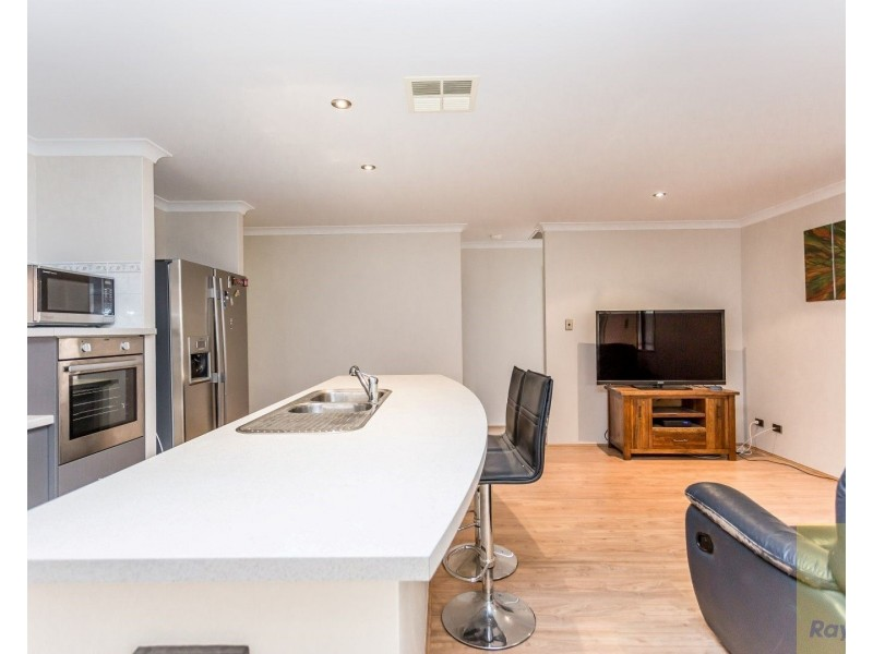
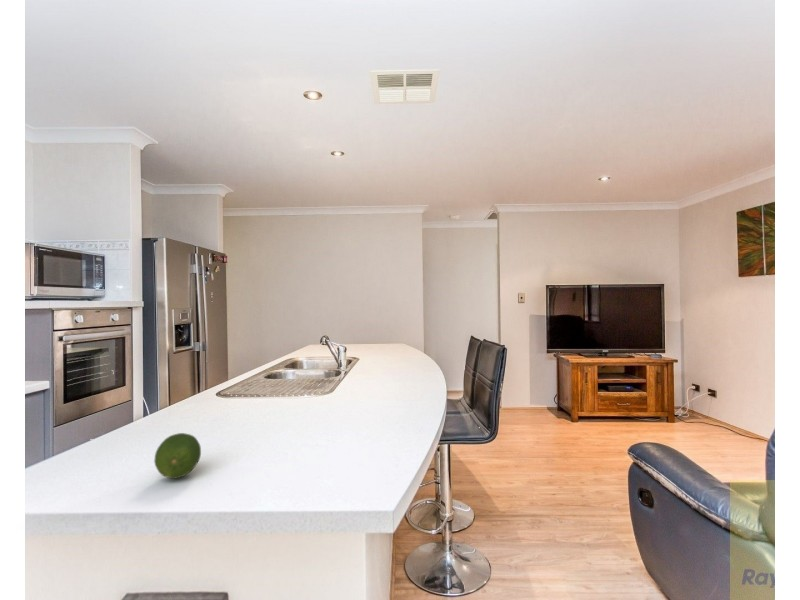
+ fruit (178, 455)
